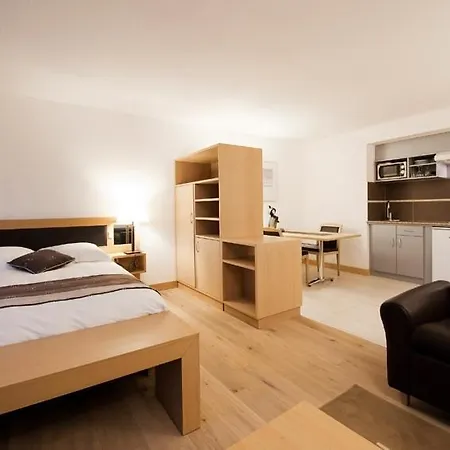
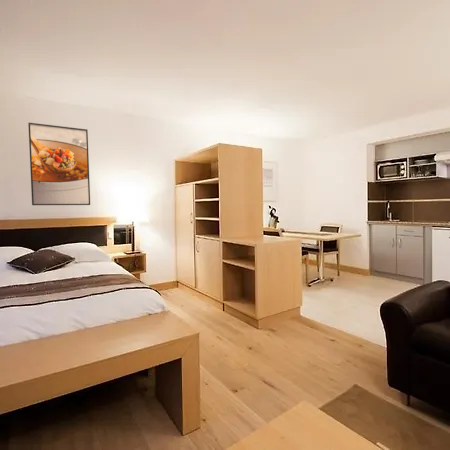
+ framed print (60, 165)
